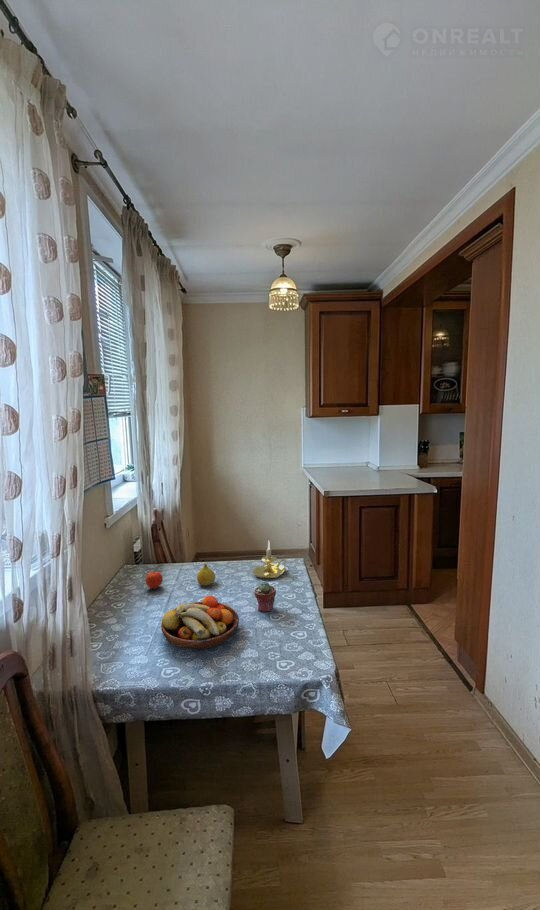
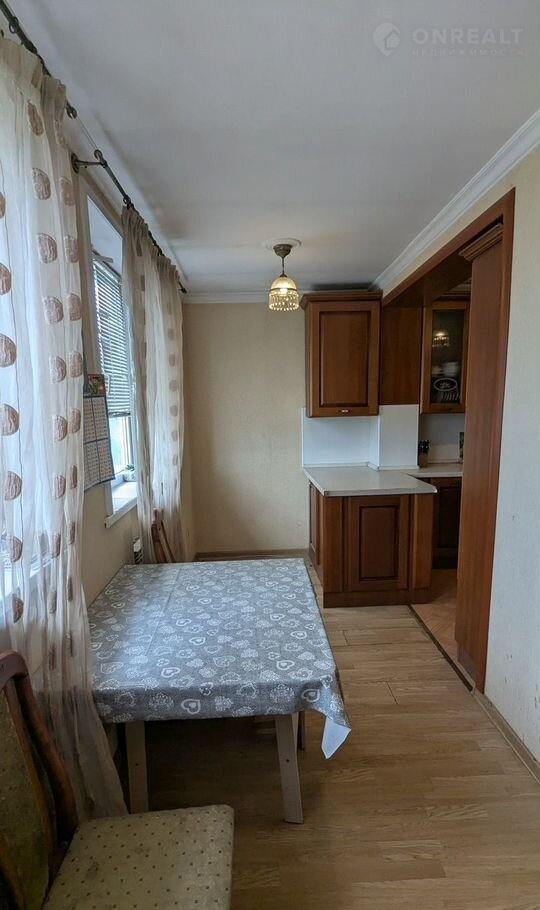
- potted succulent (265, 595)
- fruit bowl (200, 617)
- fruit (206, 573)
- apple (154, 579)
- candle holder (271, 556)
